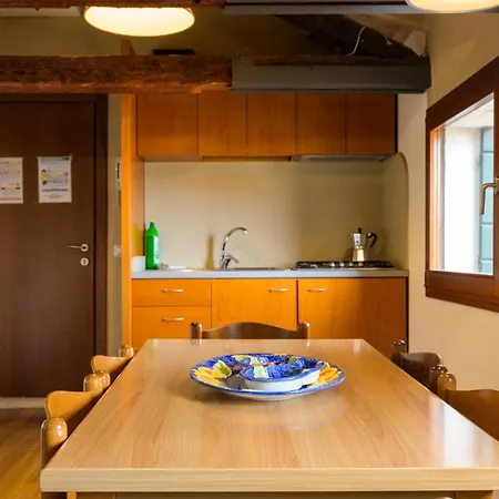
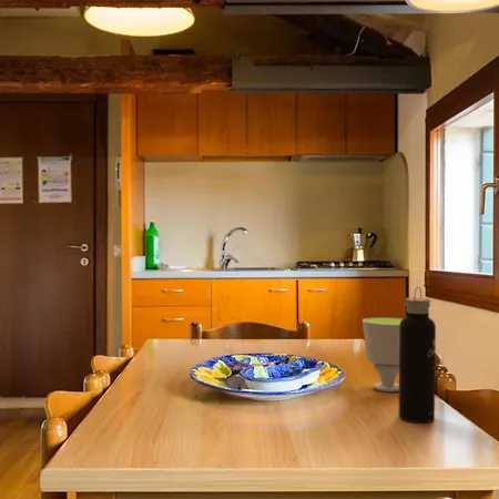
+ water bottle (417, 352)
+ cup (387, 354)
